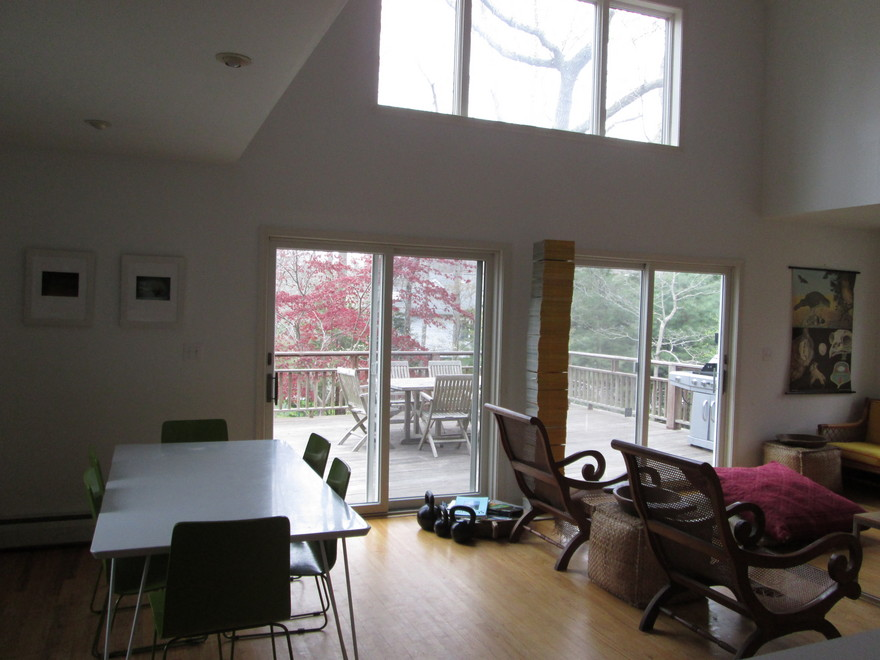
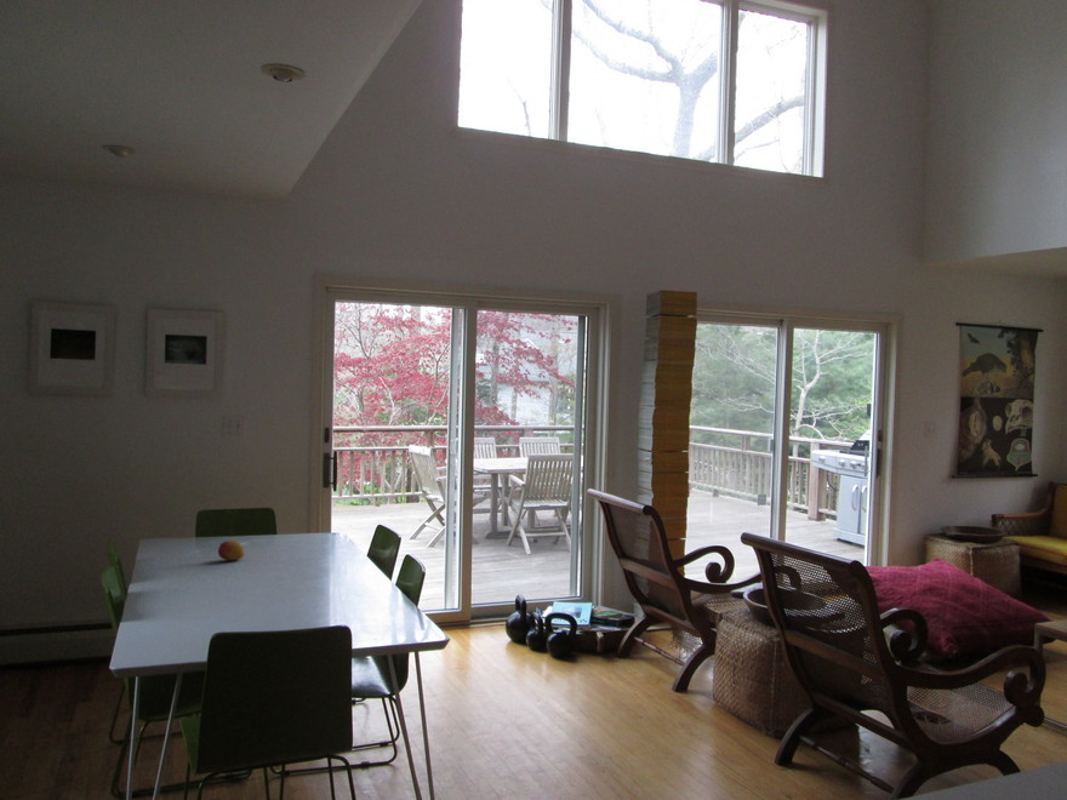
+ fruit (230, 549)
